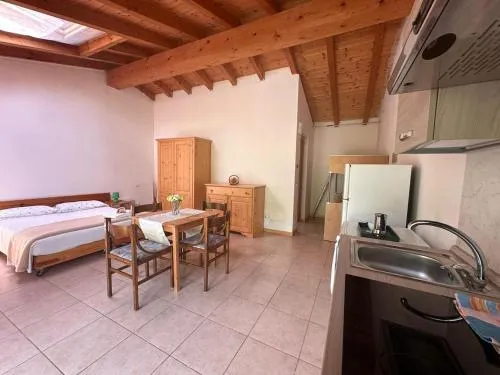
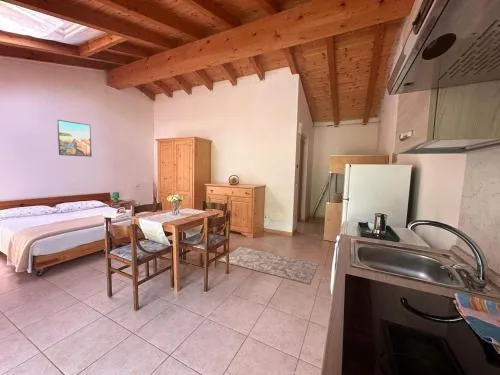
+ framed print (75, 139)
+ rug (268, 261)
